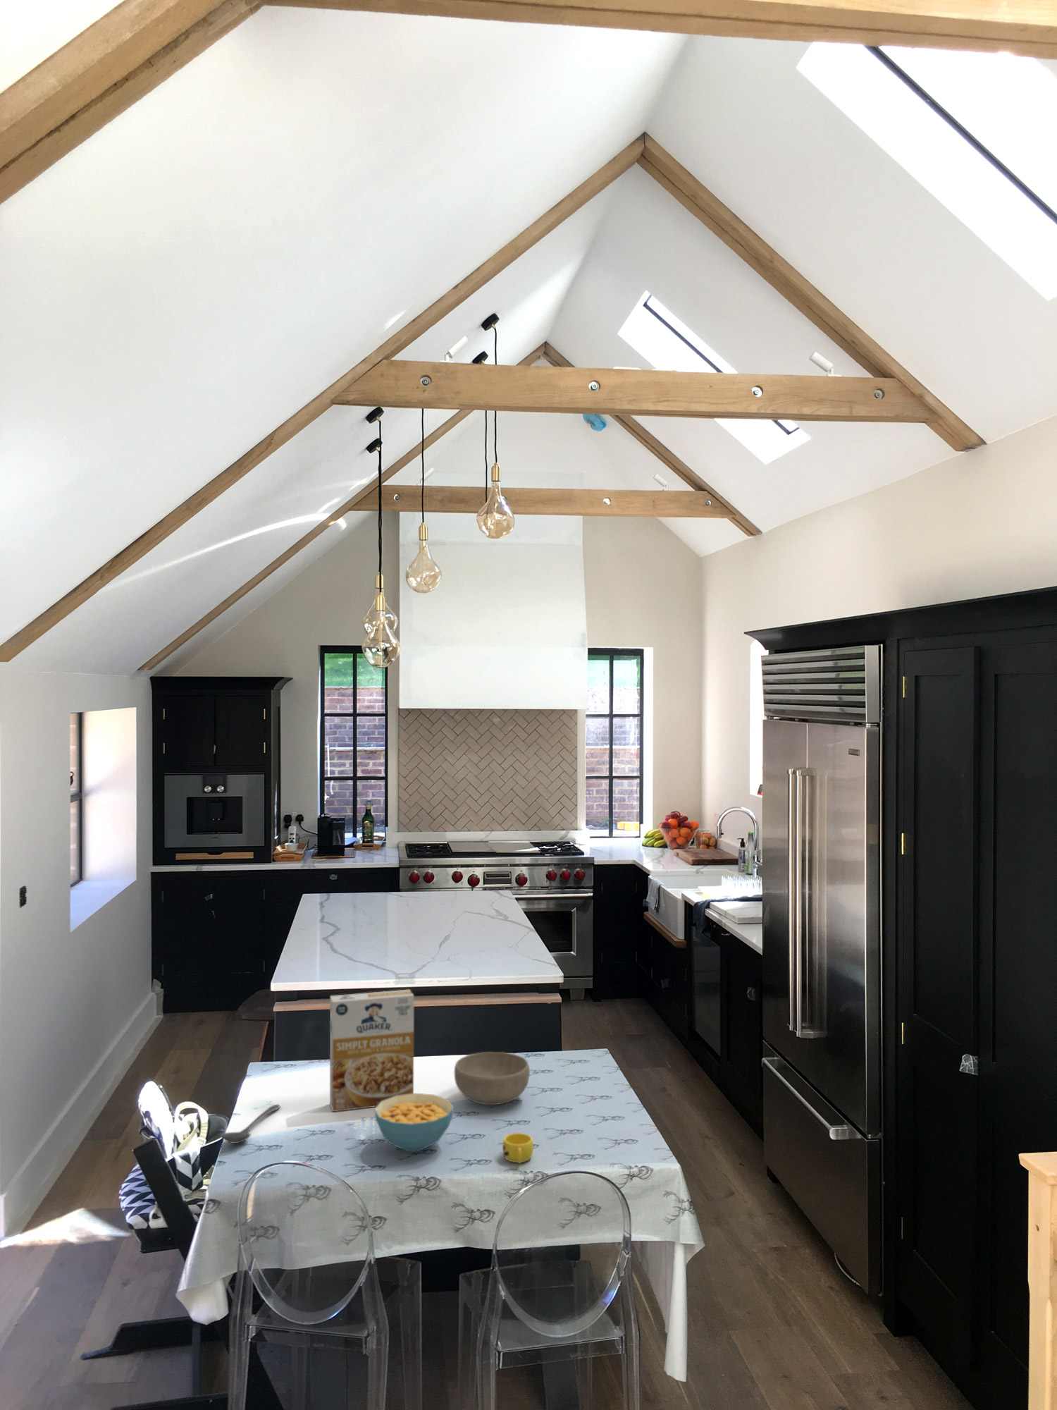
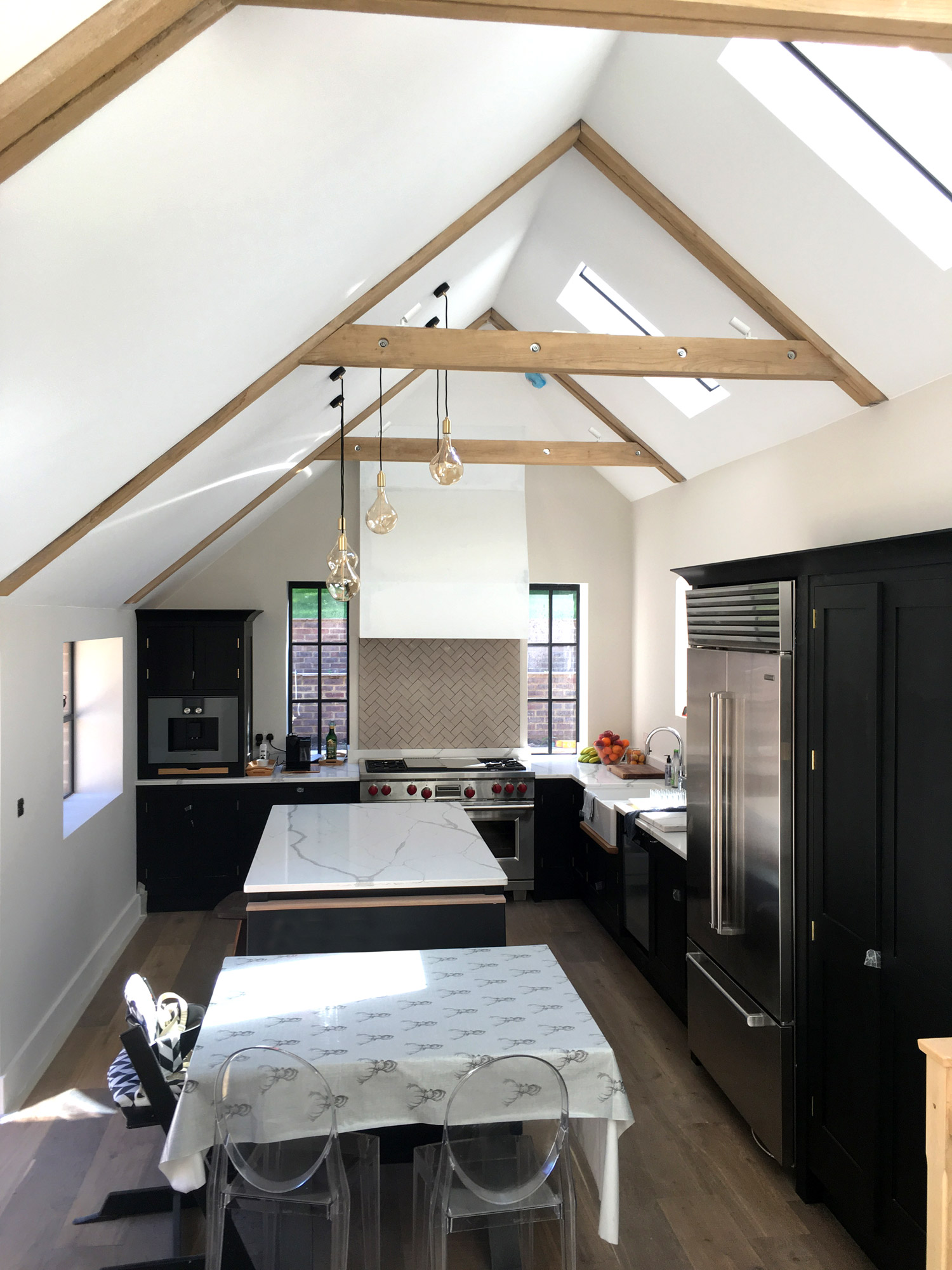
- cereal box (371, 1049)
- cup (517, 1150)
- cereal bowl (414, 1127)
- bowl (492, 1080)
- stirrer (253, 1120)
